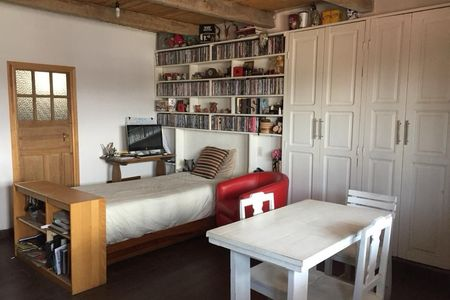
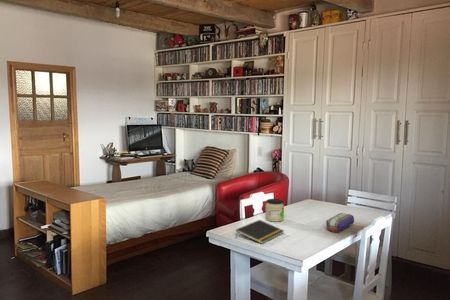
+ jar (274, 209)
+ notepad (260, 231)
+ pencil case (340, 221)
